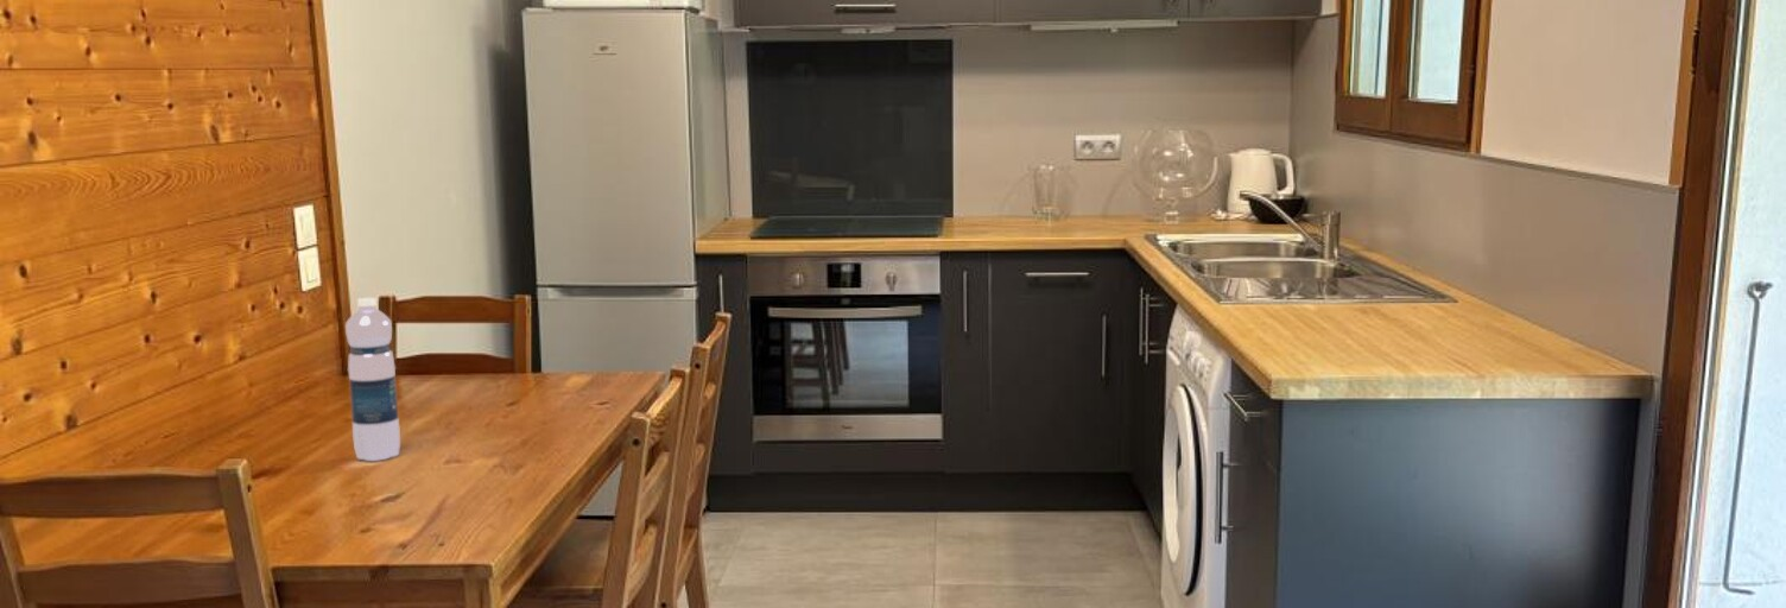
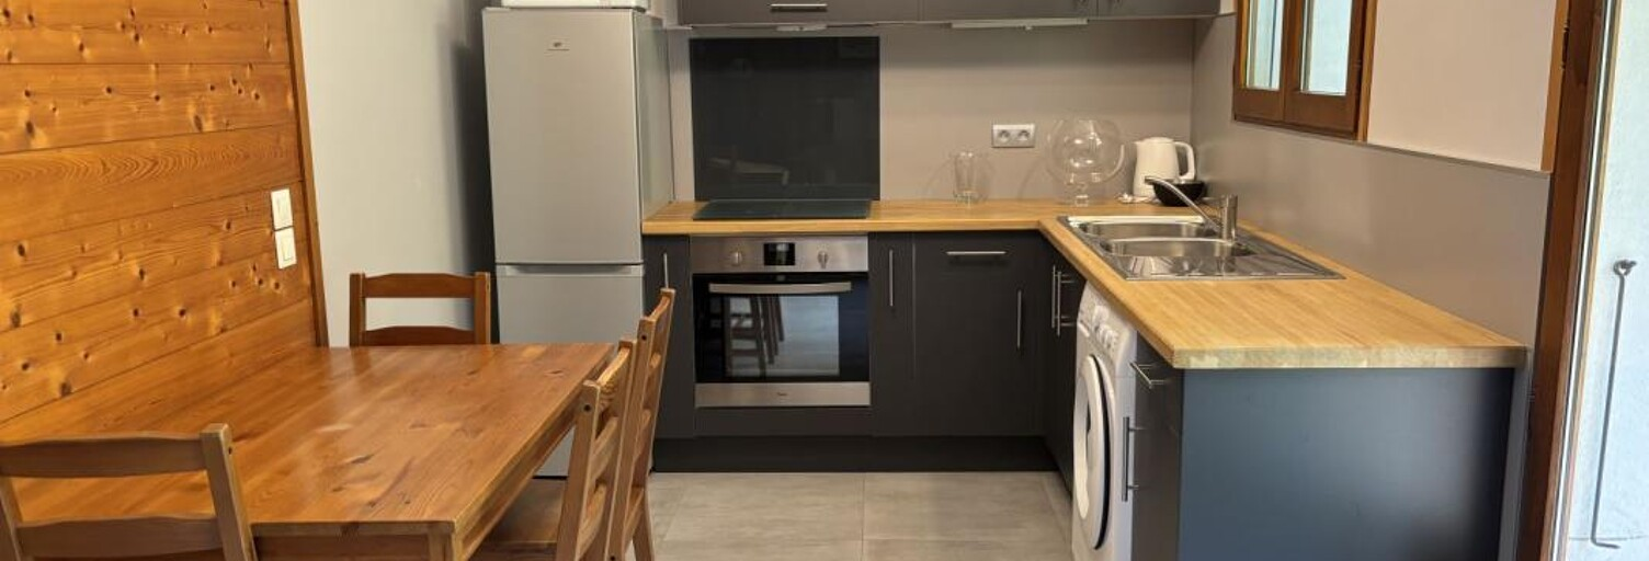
- water bottle (372, 378)
